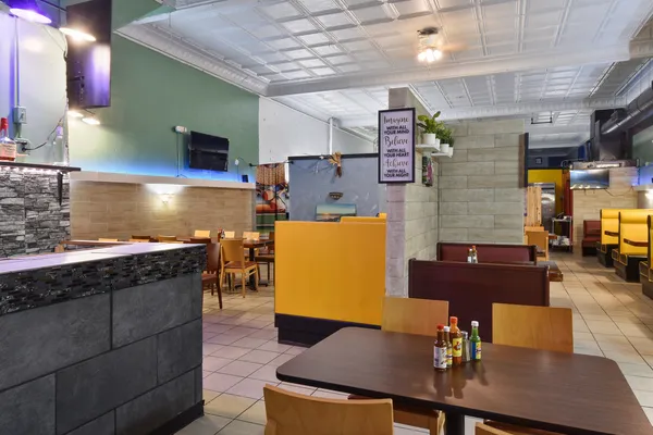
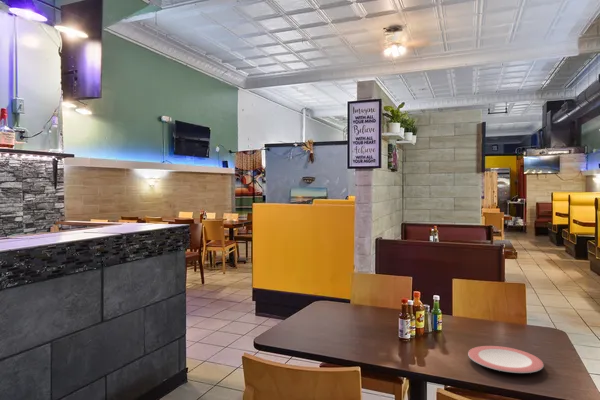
+ plate (504, 360)
